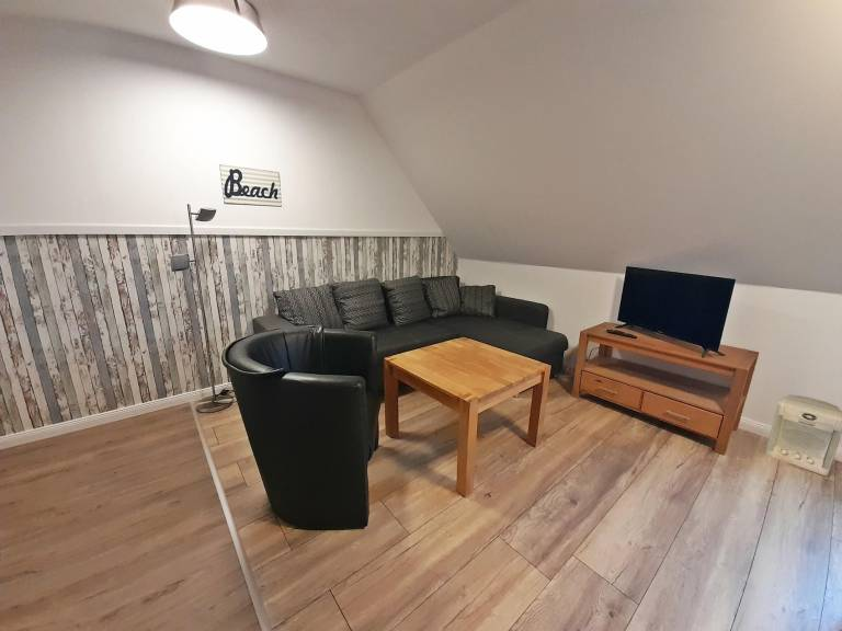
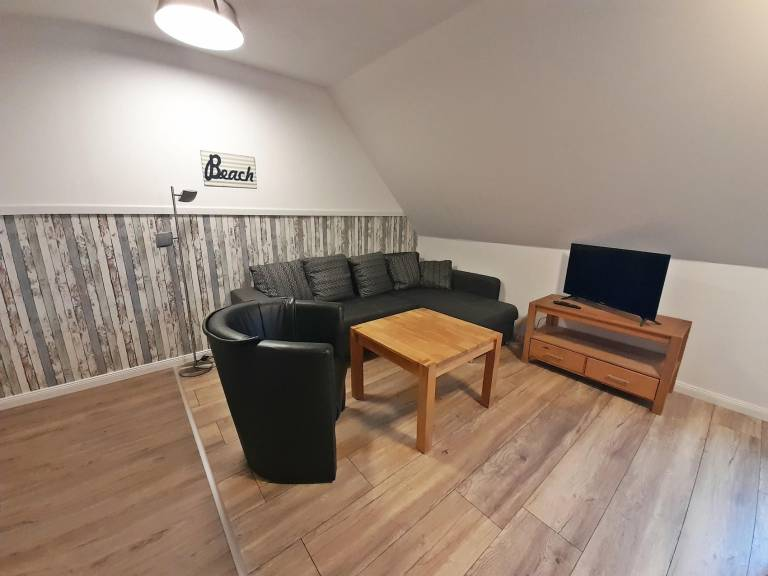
- speaker (804, 431)
